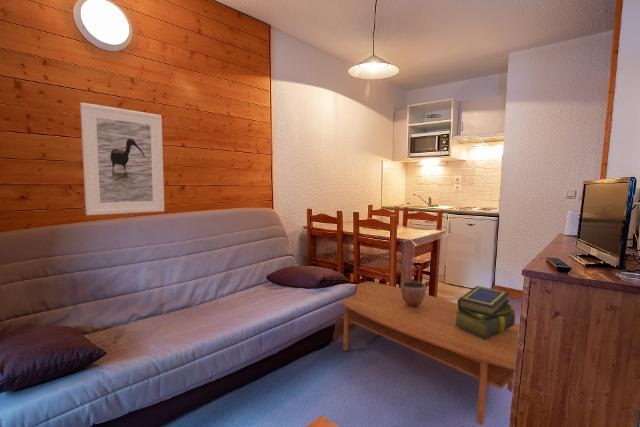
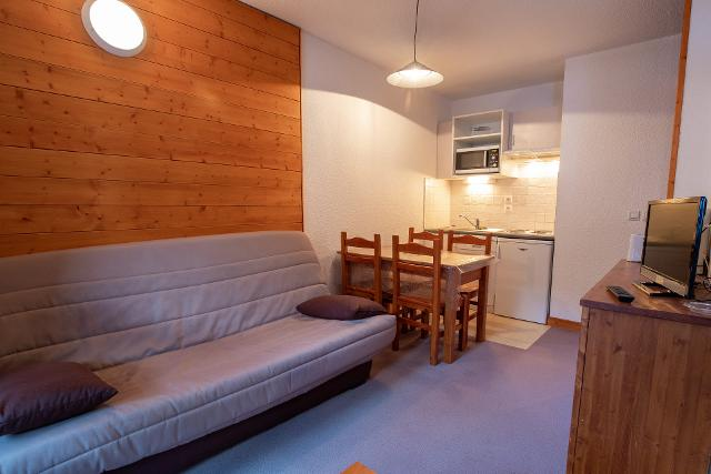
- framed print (126, 162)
- coffee table (420, 340)
- decorative bowl (412, 294)
- stack of books (484, 310)
